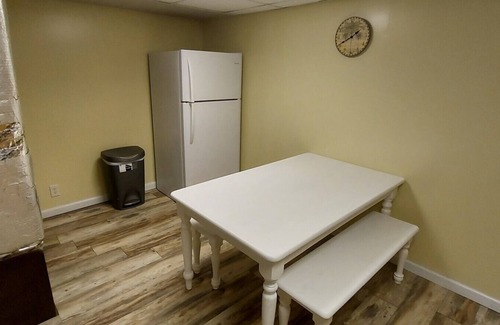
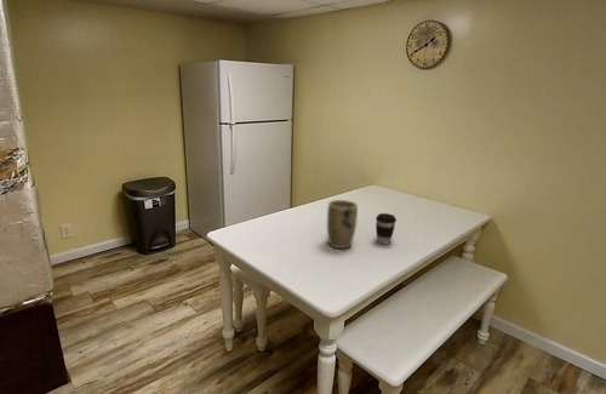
+ plant pot (341, 224)
+ coffee cup (384, 229)
